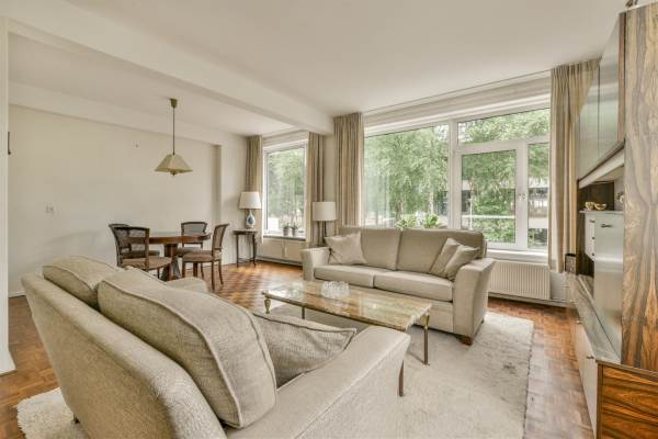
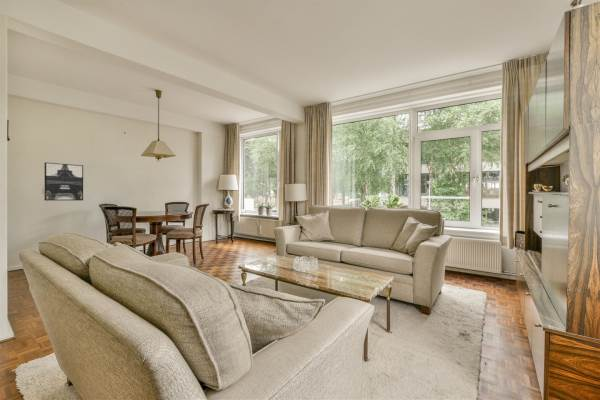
+ wall art (64, 182)
